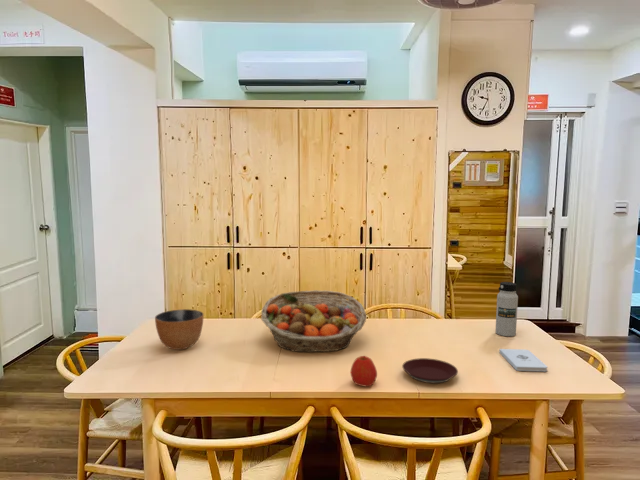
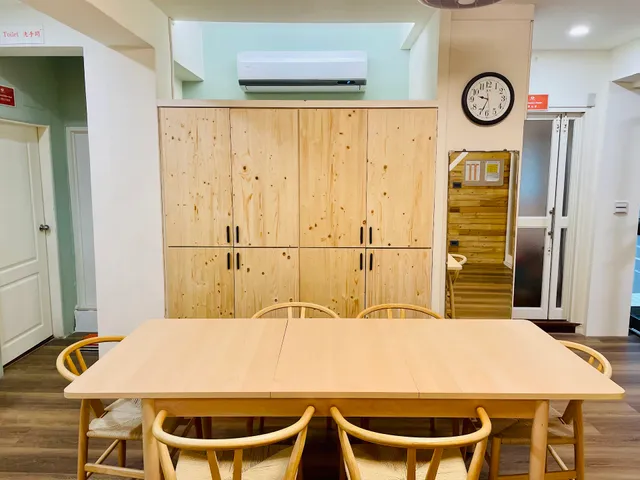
- notepad (522, 359)
- water bottle (506, 308)
- plate (429, 371)
- apple (363, 369)
- bowl (180, 331)
- fruit basket (313, 320)
